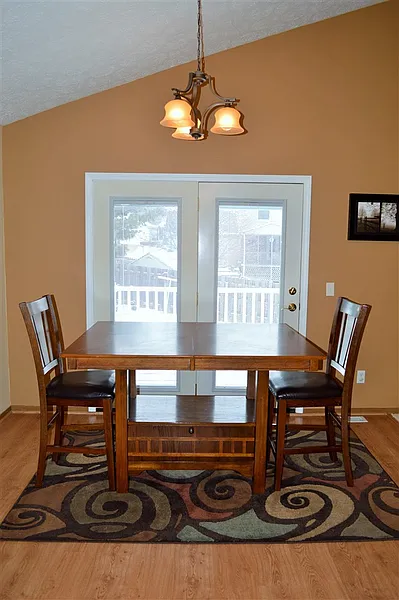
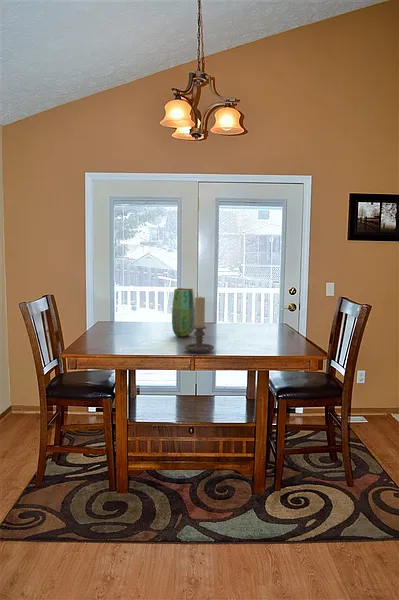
+ candle holder (199, 323)
+ vase (183, 312)
